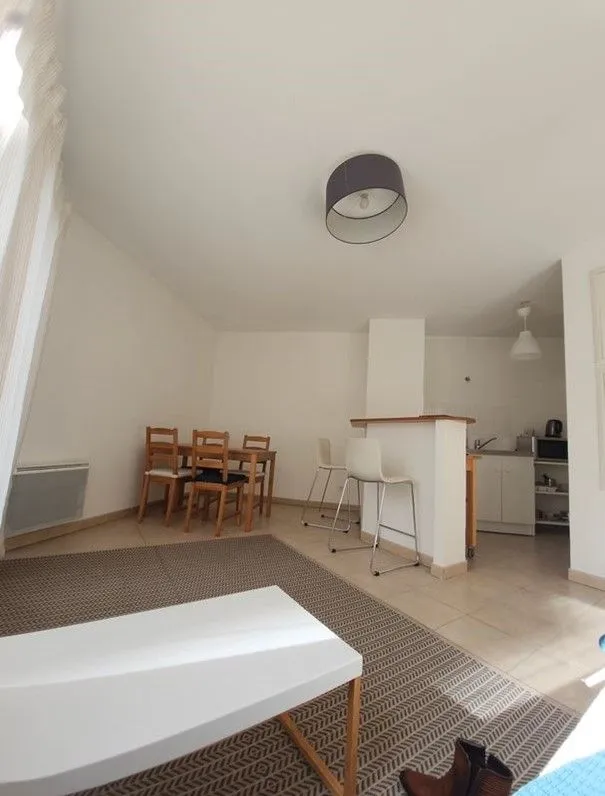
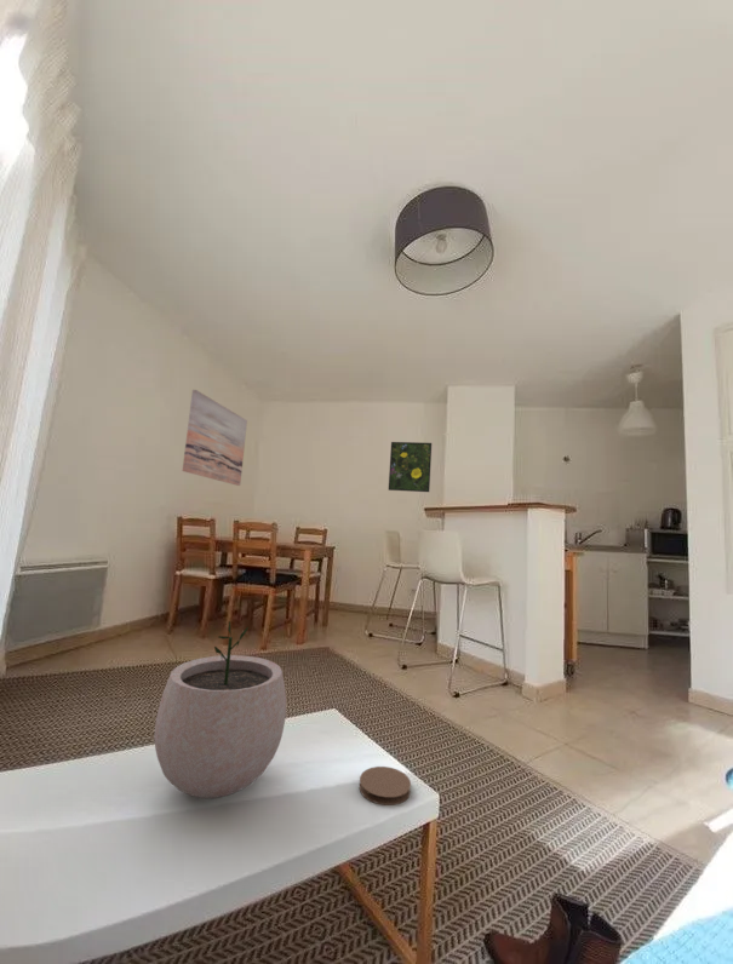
+ plant pot (224, 701)
+ coaster (384, 784)
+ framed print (410, 466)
+ wall art (218, 442)
